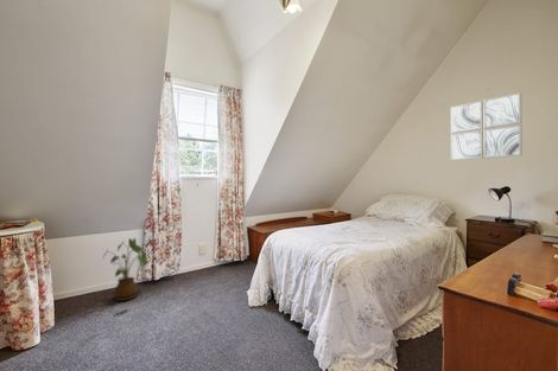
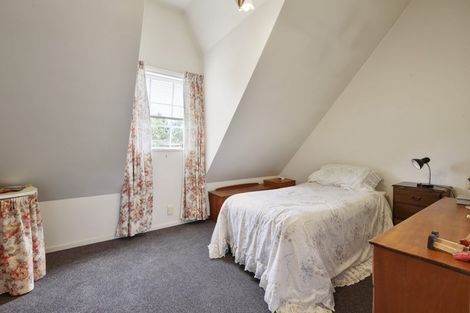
- wall art (482, 128)
- house plant (128, 268)
